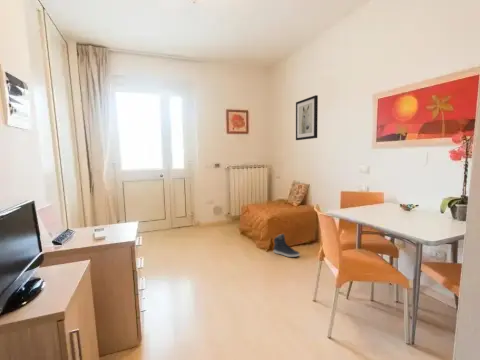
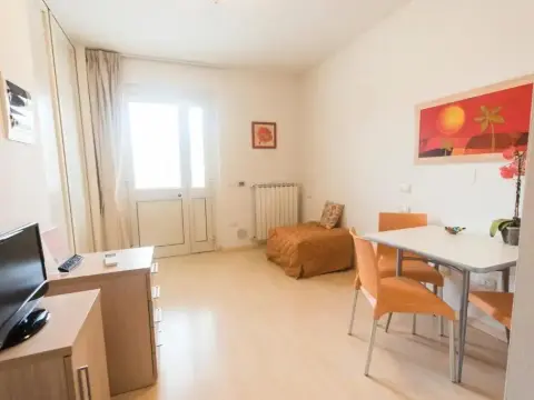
- wall art (306, 119)
- sneaker (286, 244)
